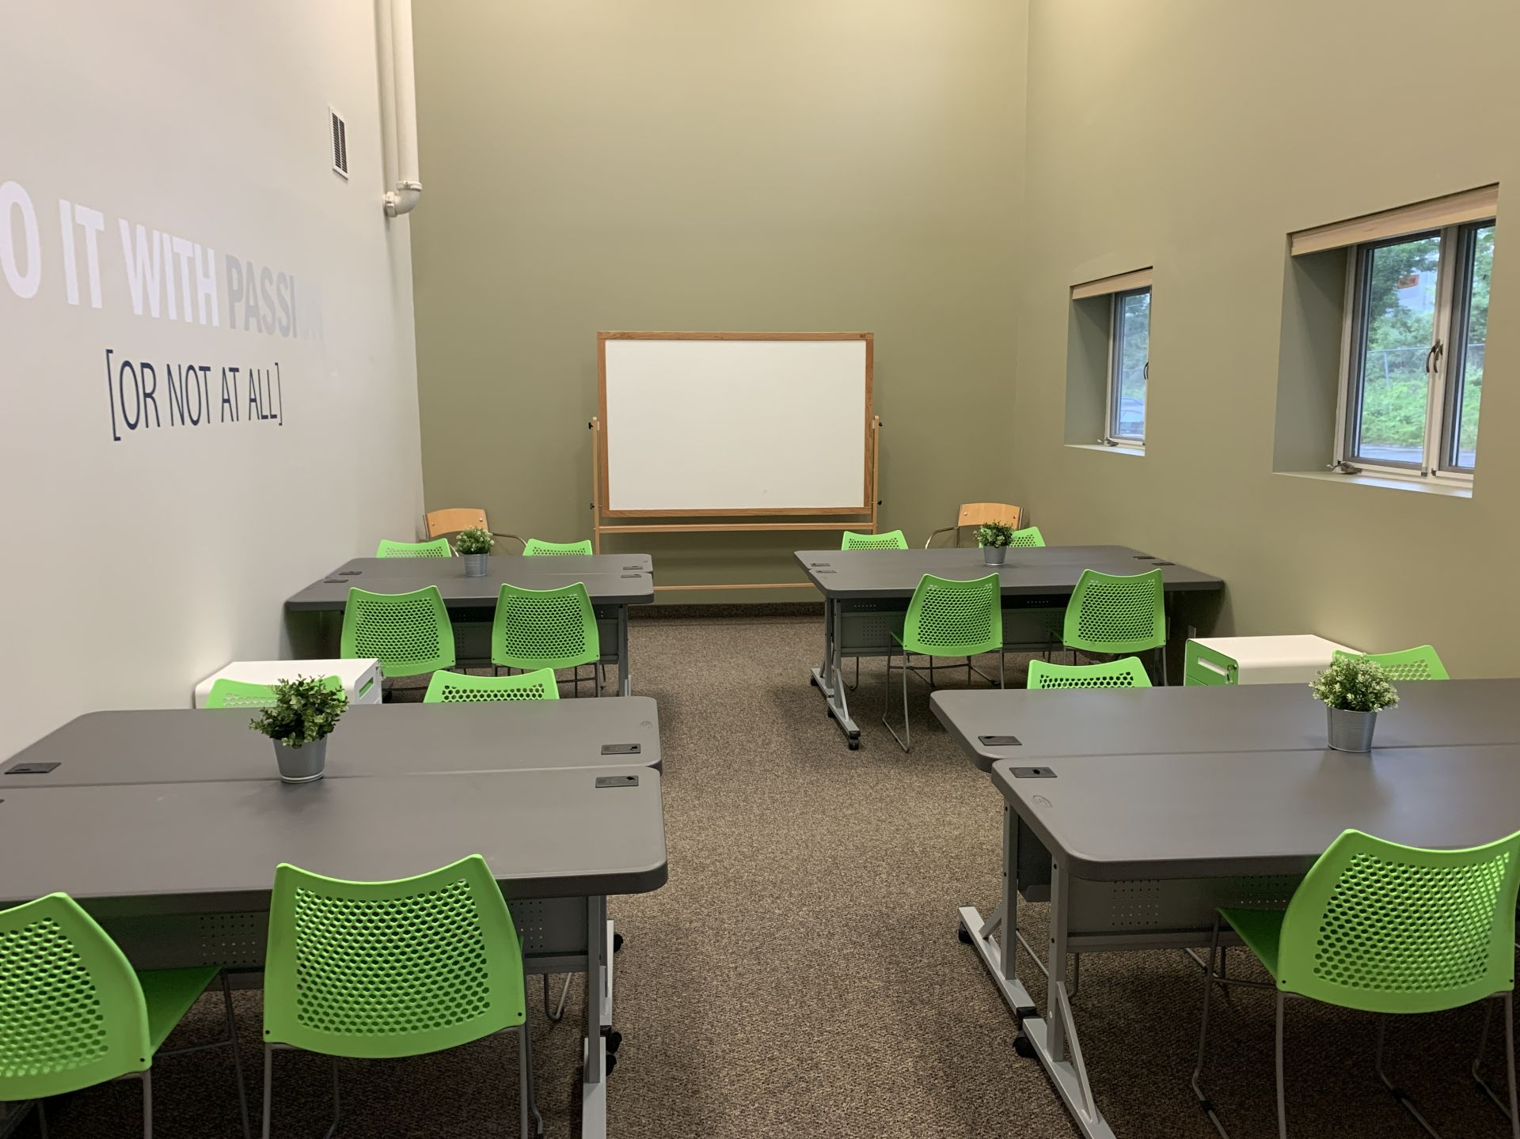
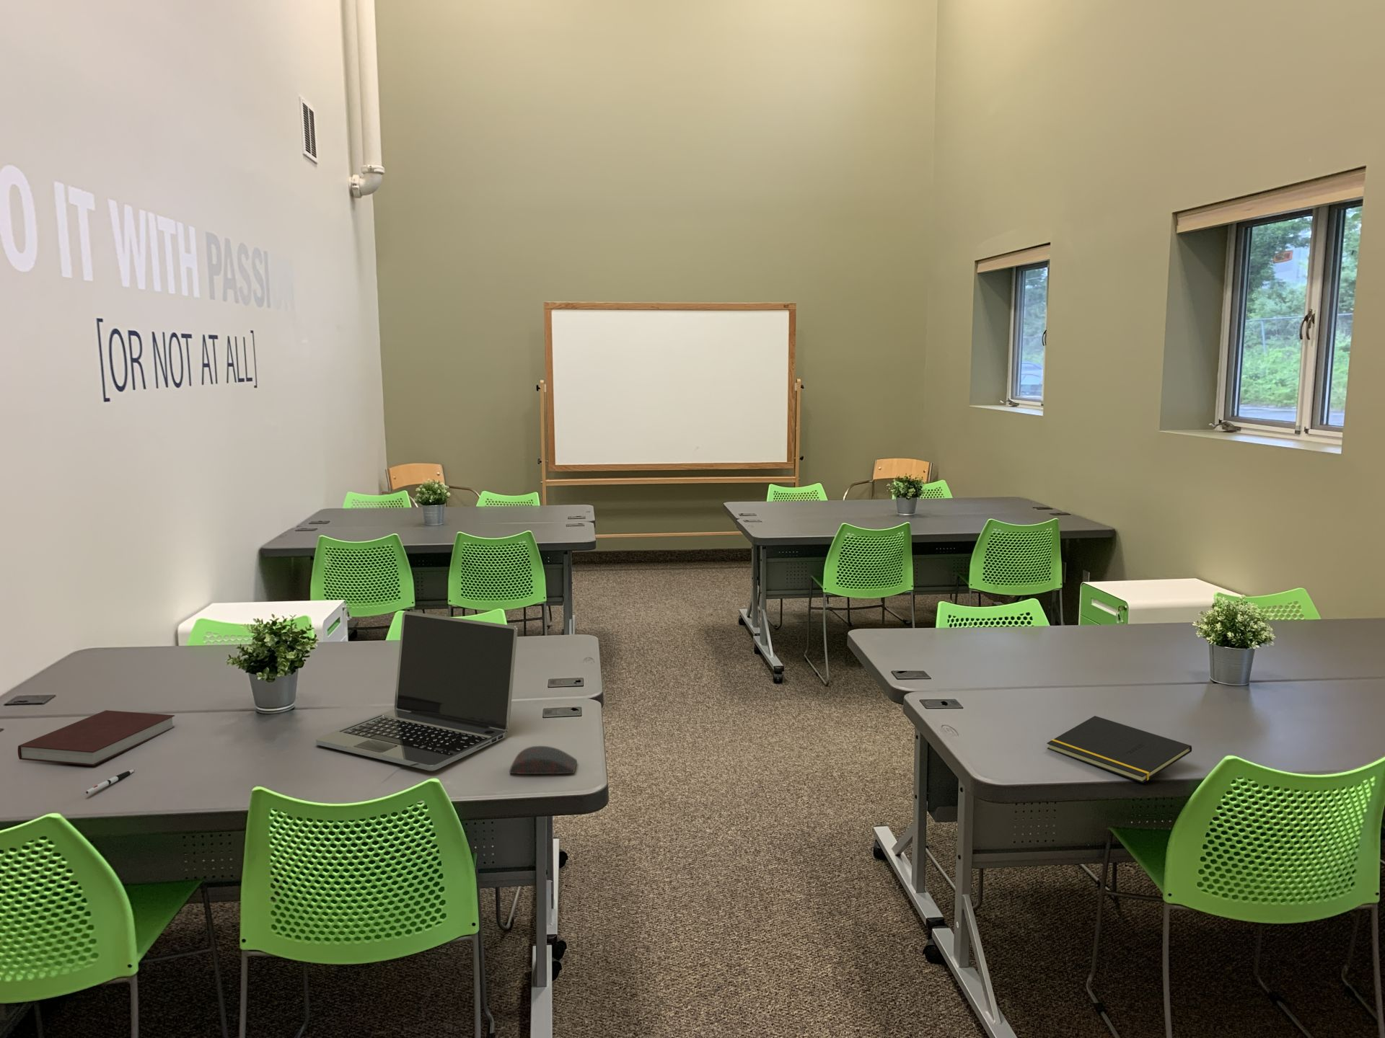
+ notepad (1118, 747)
+ pen (111, 781)
+ laptop (417, 685)
+ computer mouse (543, 759)
+ notebook (99, 736)
